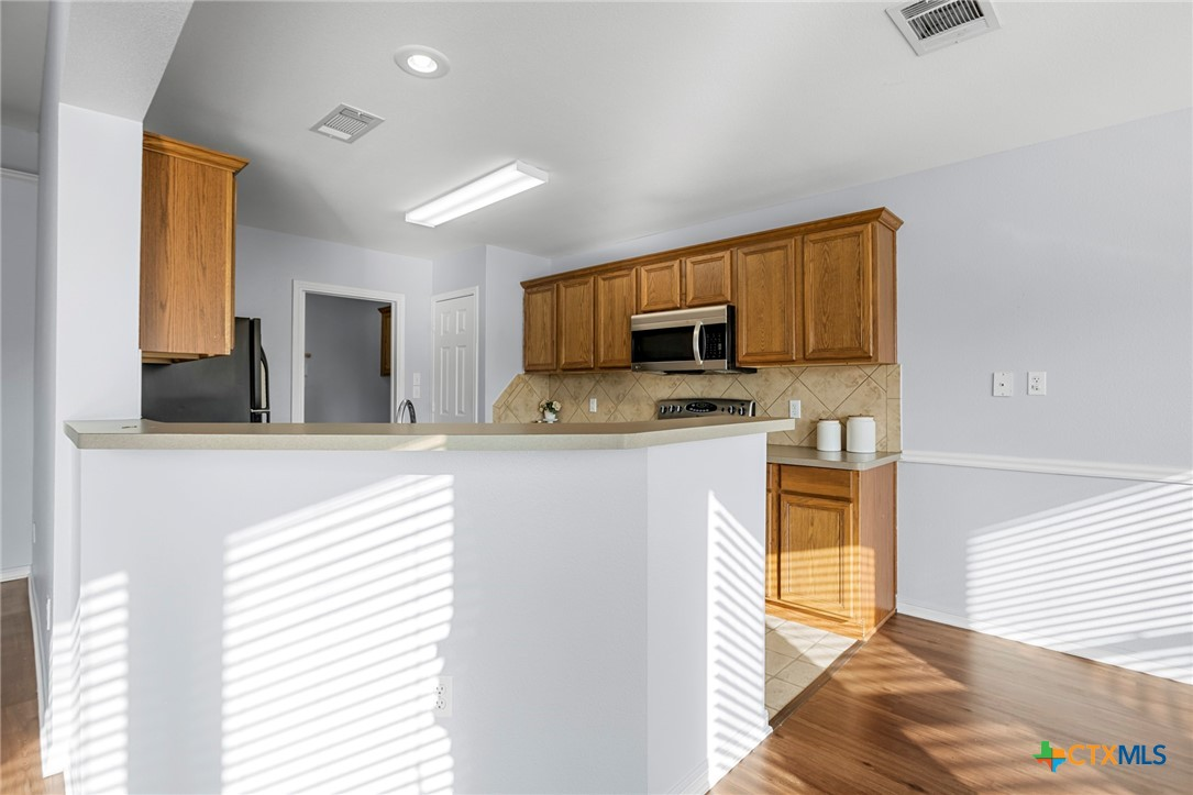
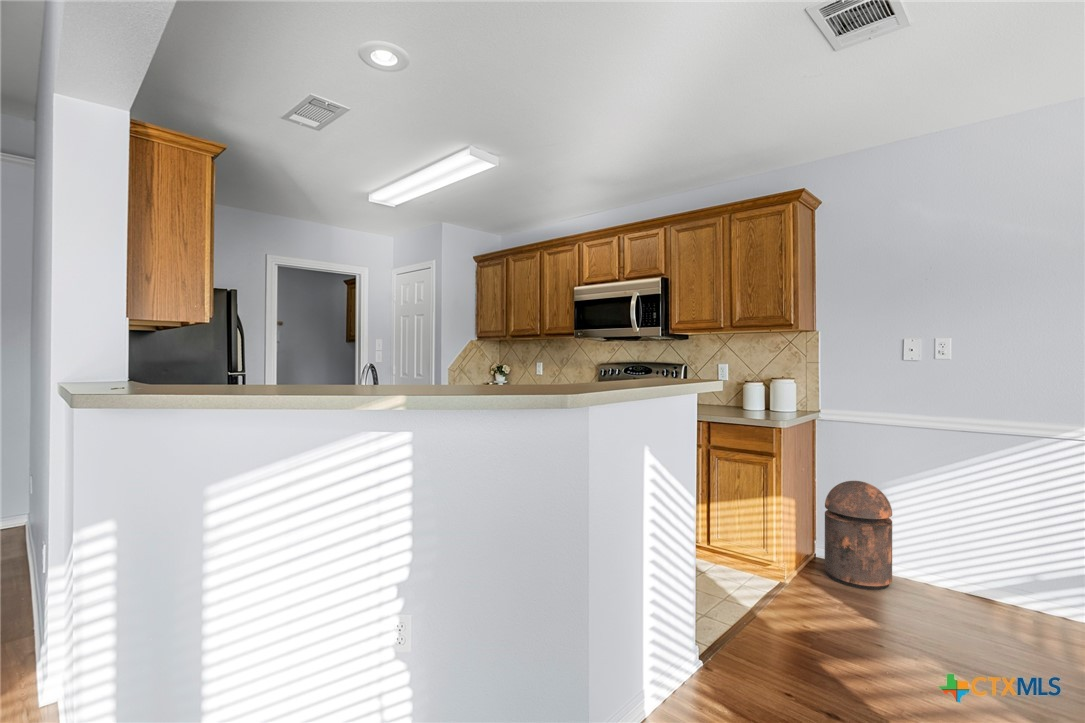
+ trash can (857, 529)
